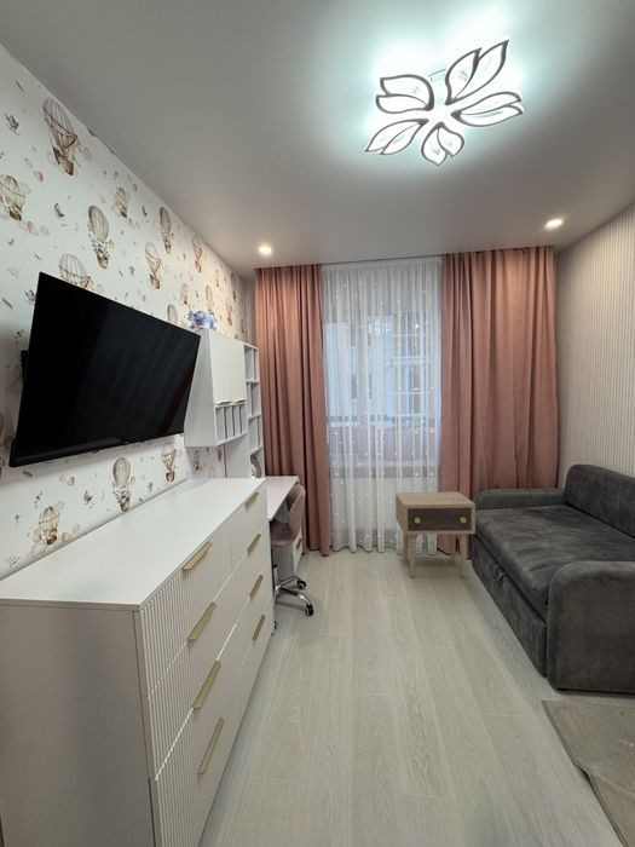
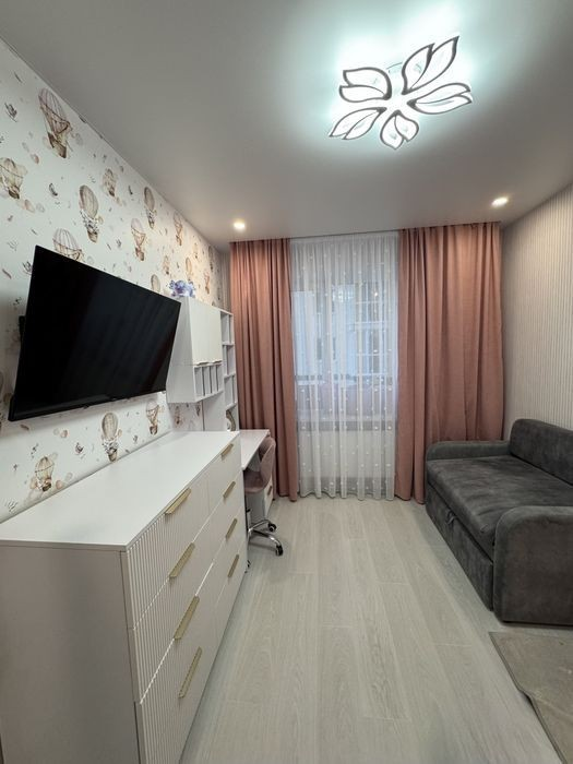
- side table (433, 534)
